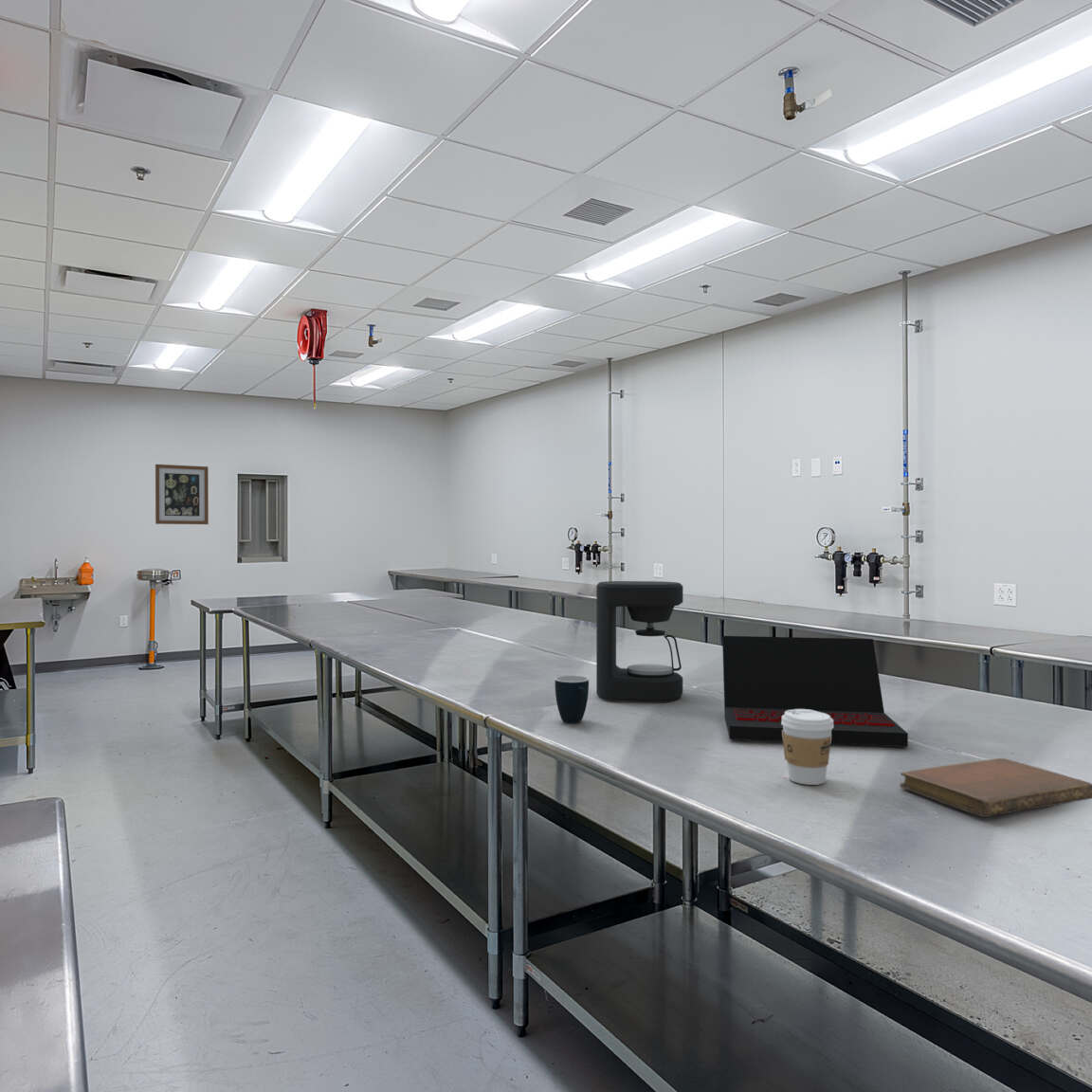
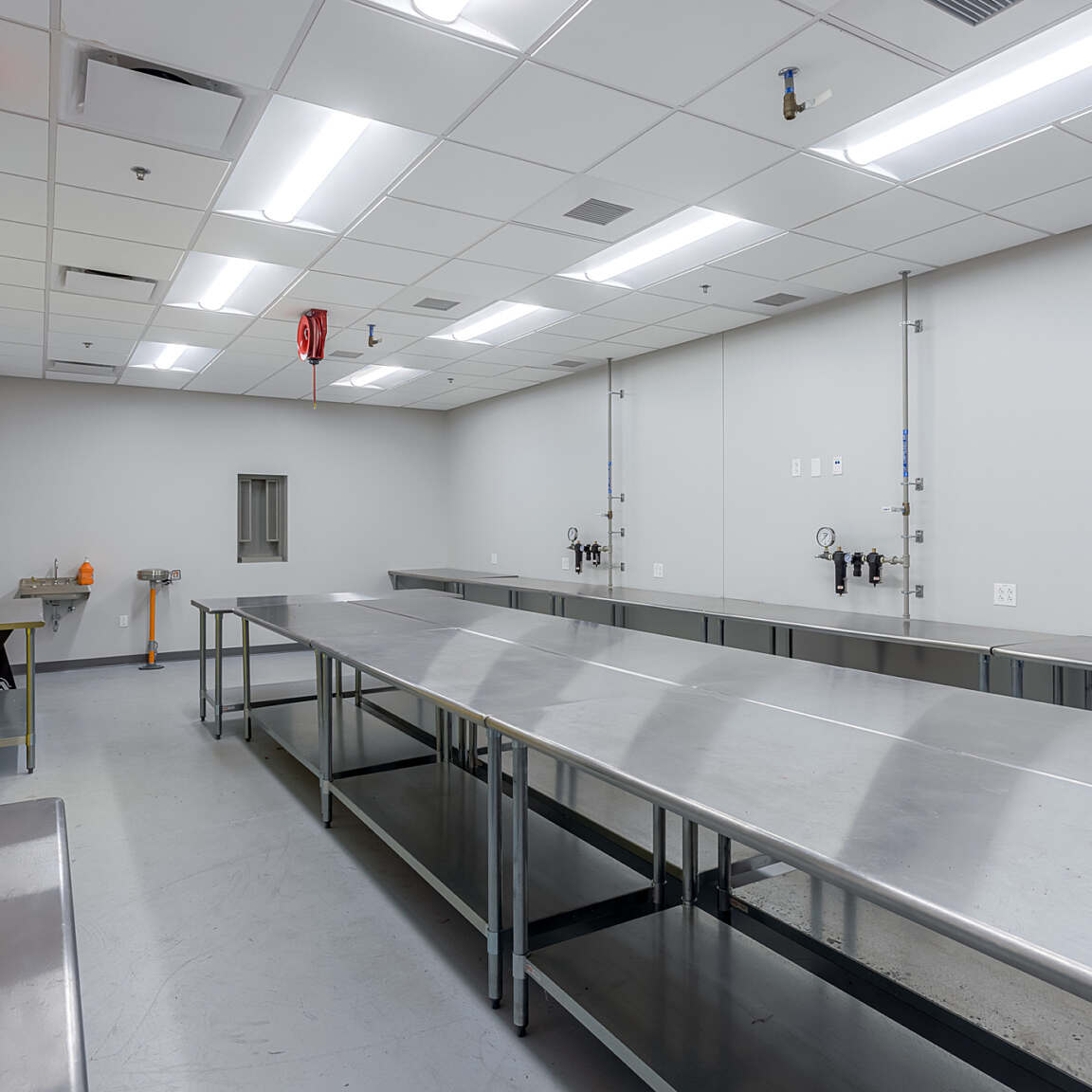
- mug (574, 701)
- notebook (994, 785)
- wall art (182, 495)
- laptop (805, 684)
- coffee maker (639, 635)
- coffee cup (807, 745)
